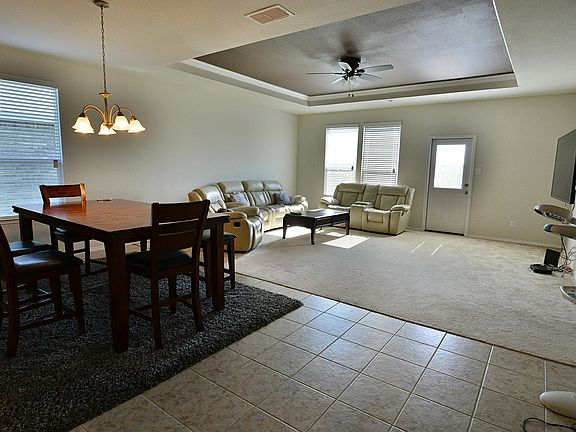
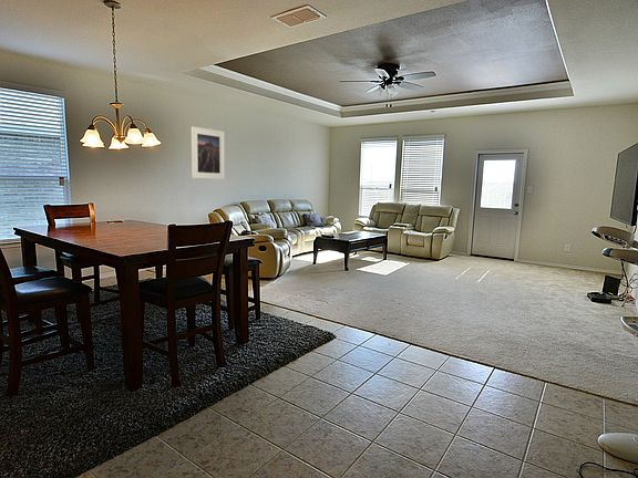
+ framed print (208, 154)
